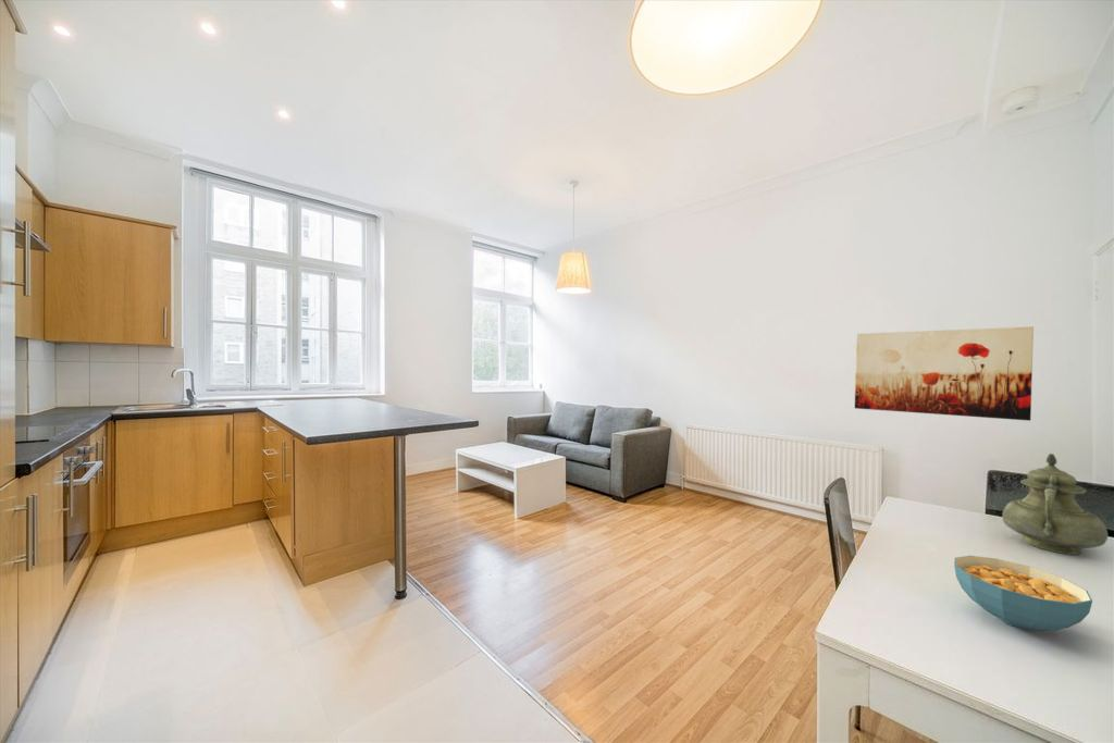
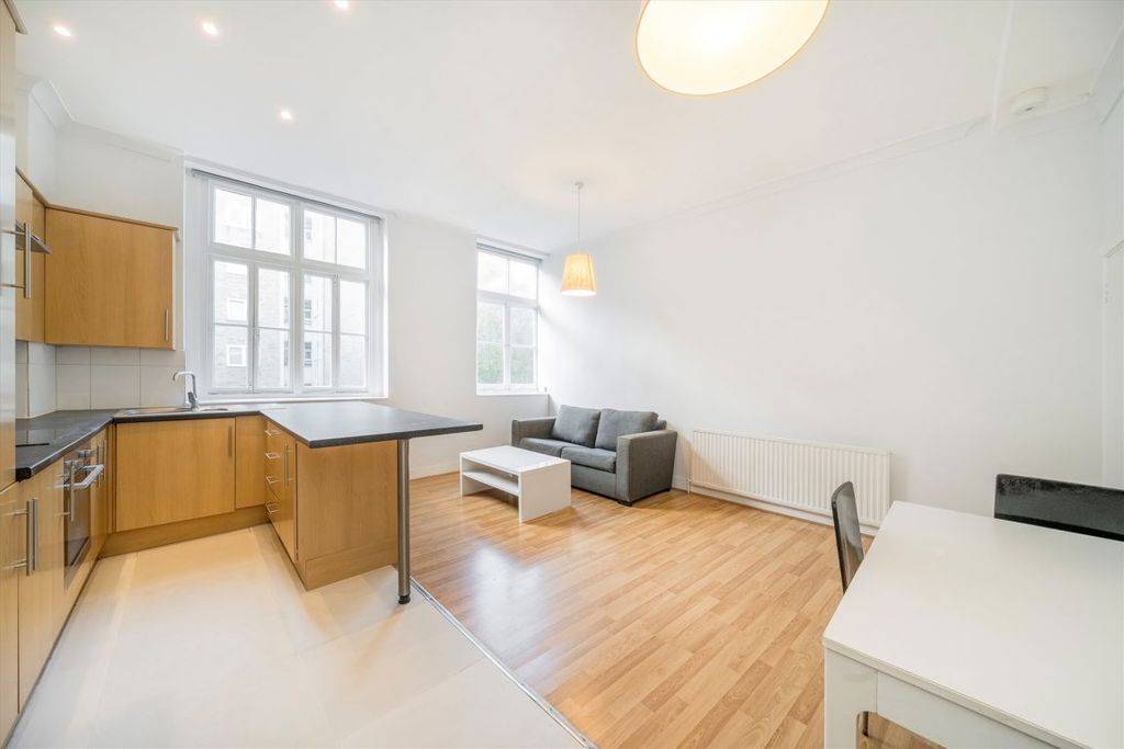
- teapot (1052, 498)
- cereal bowl (1016, 598)
- wall art (933, 372)
